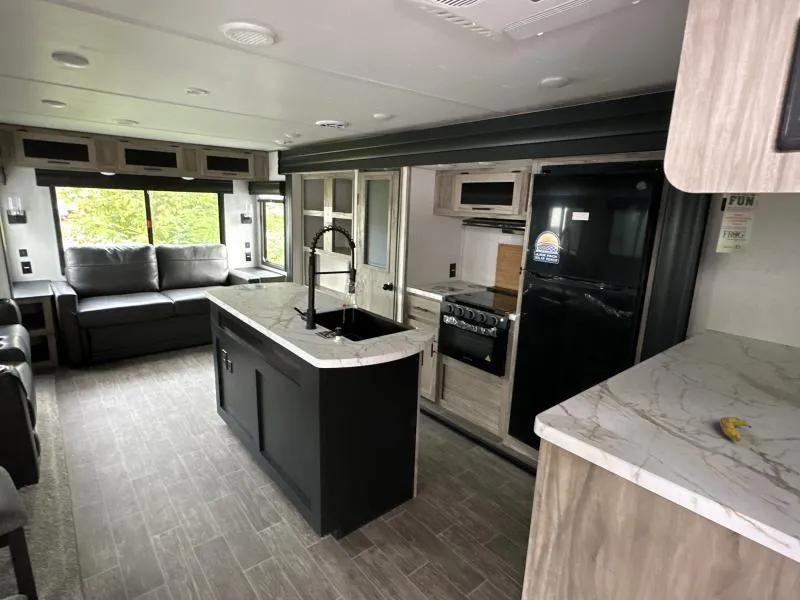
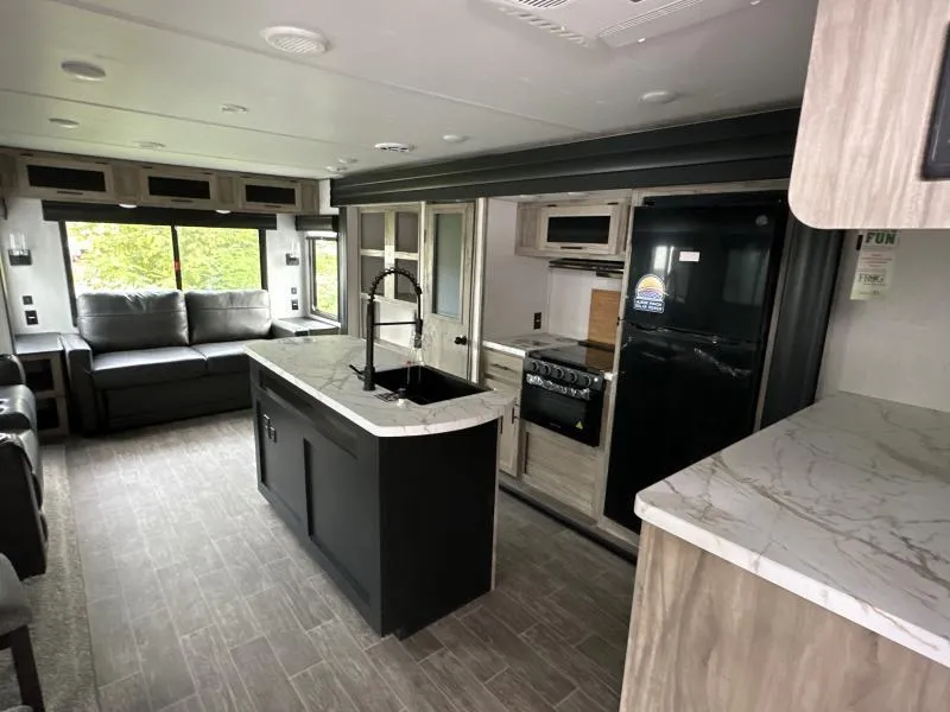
- banana (735, 429)
